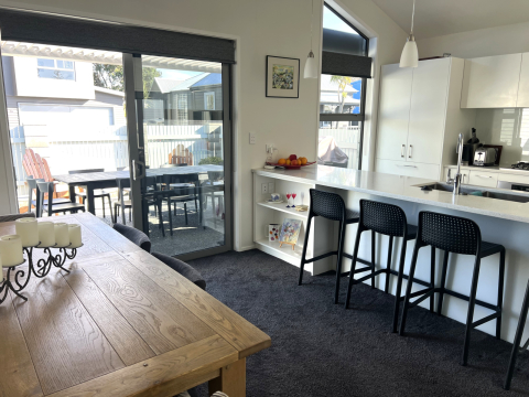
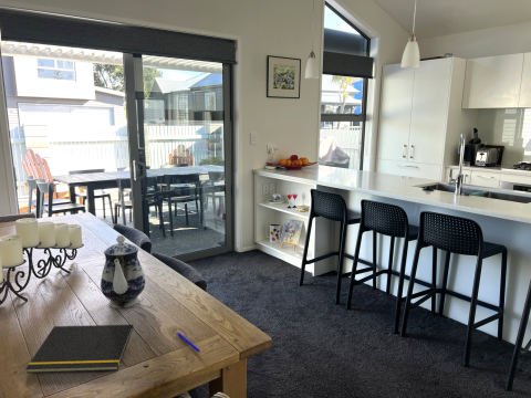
+ pen (187, 341)
+ notepad (83, 346)
+ teapot (122, 269)
